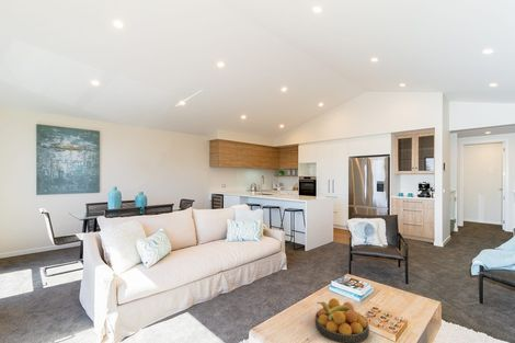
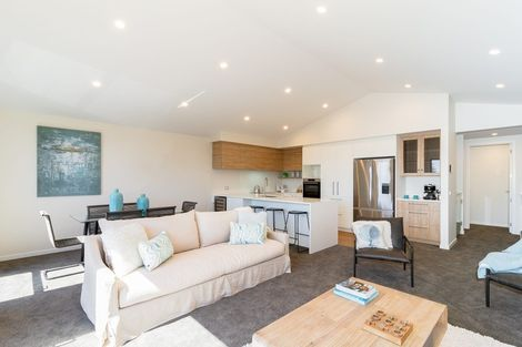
- fruit bowl (341, 316)
